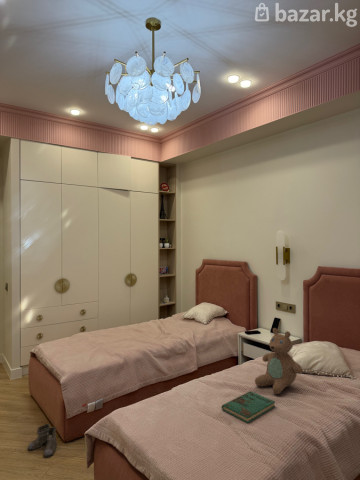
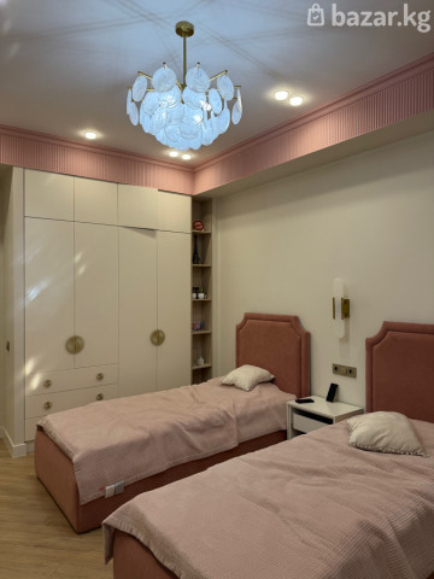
- boots (43, 438)
- book (248, 405)
- teddy bear (276, 358)
